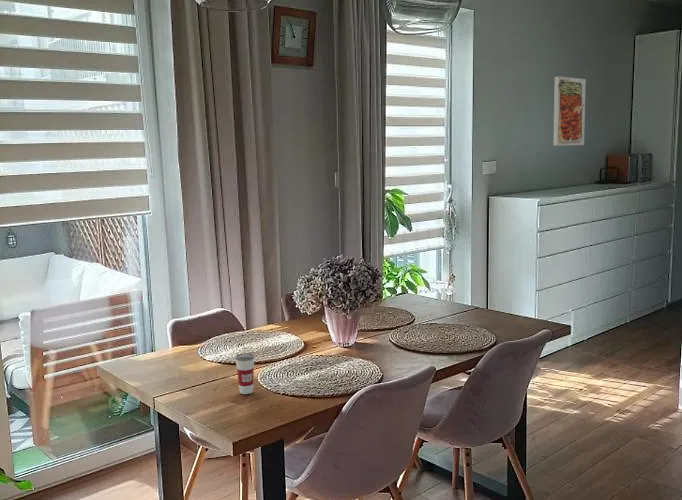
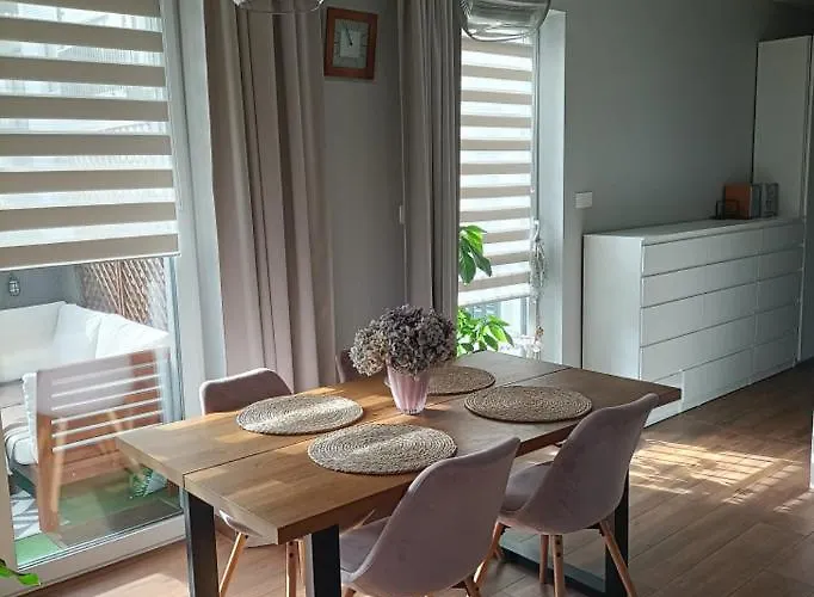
- cup (245, 367)
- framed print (569, 111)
